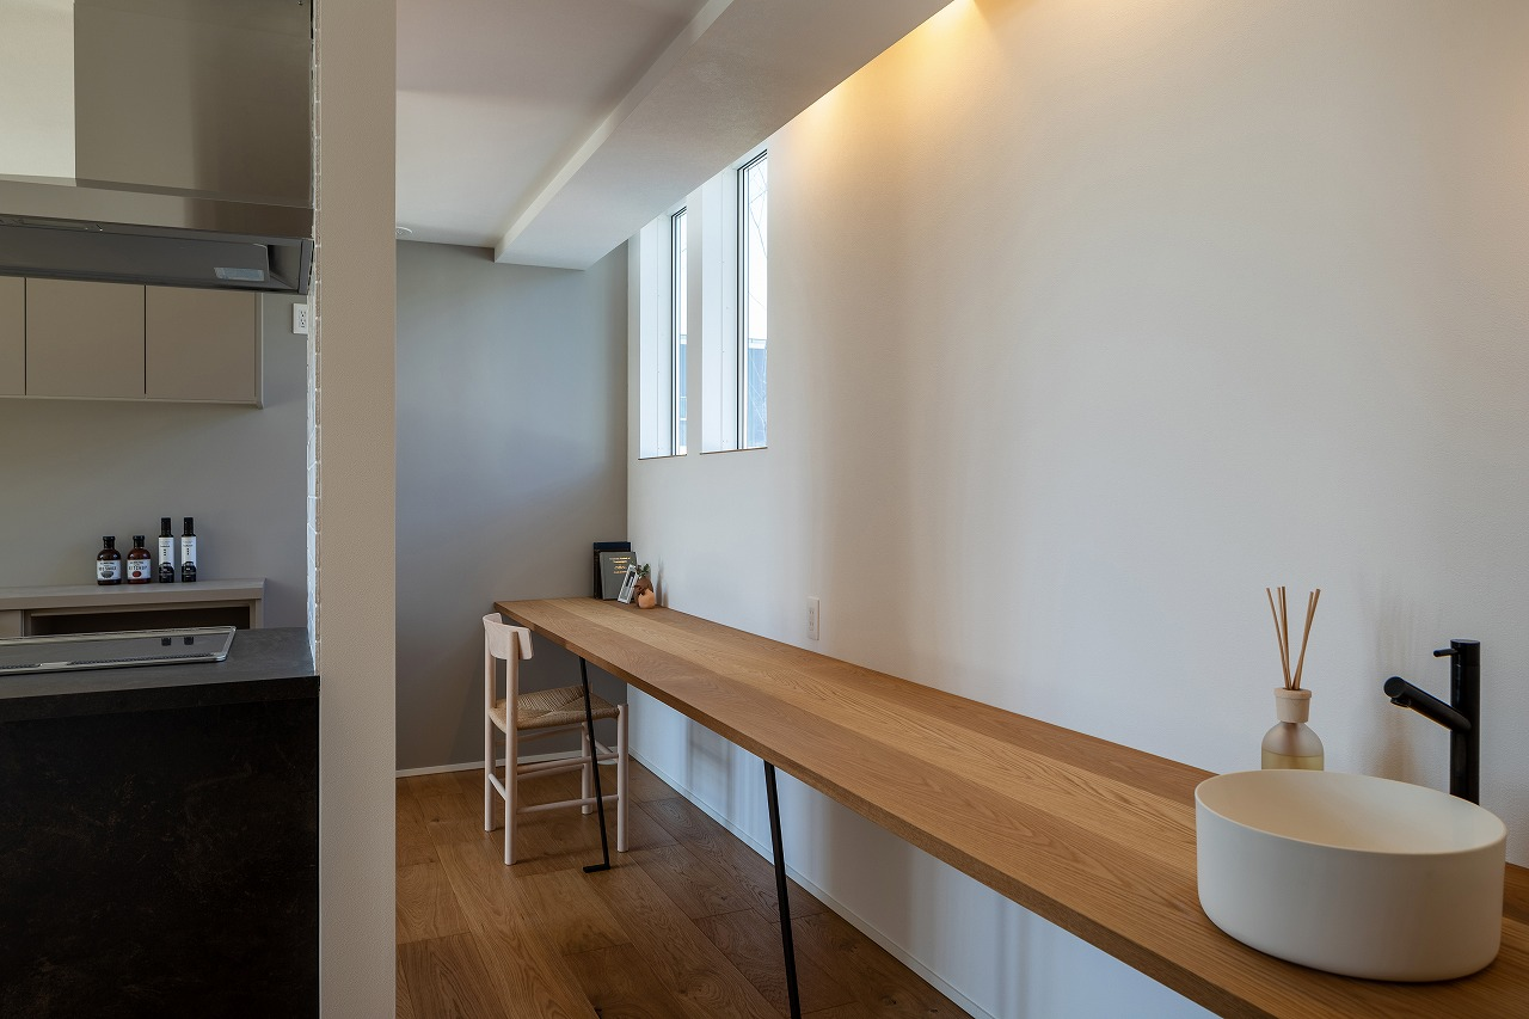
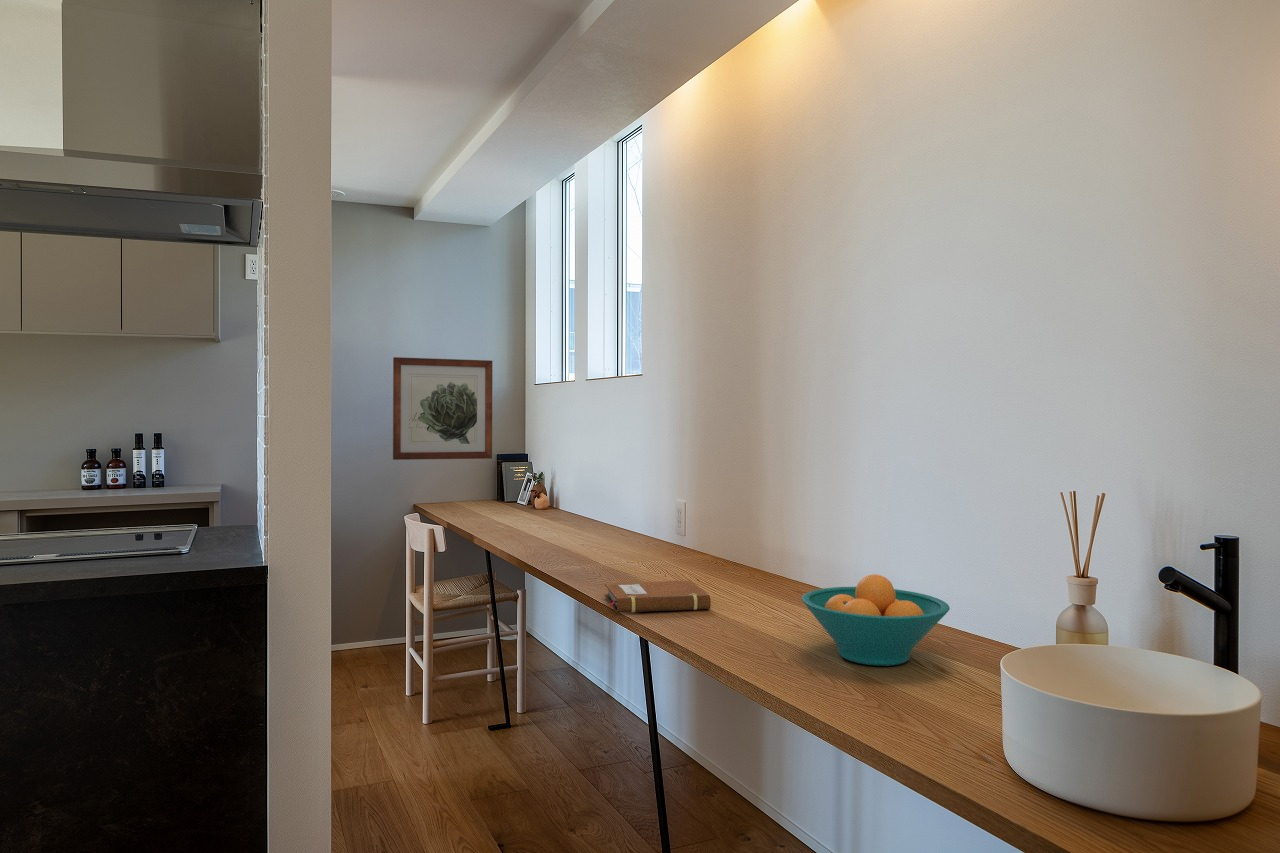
+ wall art (443, 409)
+ fruit bowl (873, 616)
+ notebook (653, 596)
